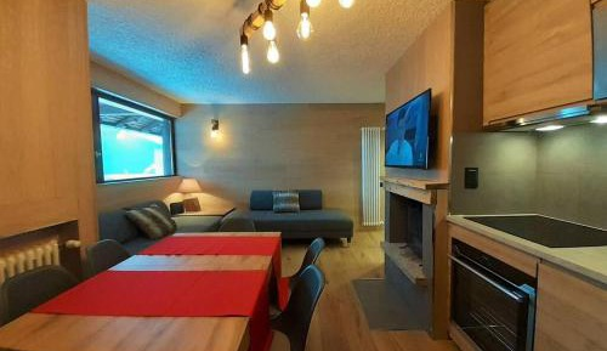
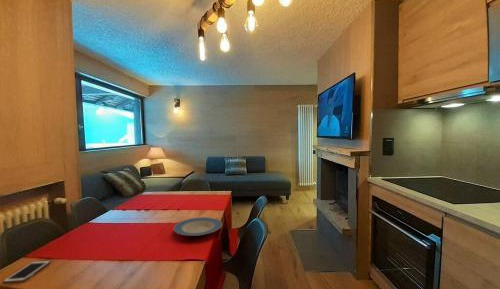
+ plate (198, 228)
+ cell phone (28, 271)
